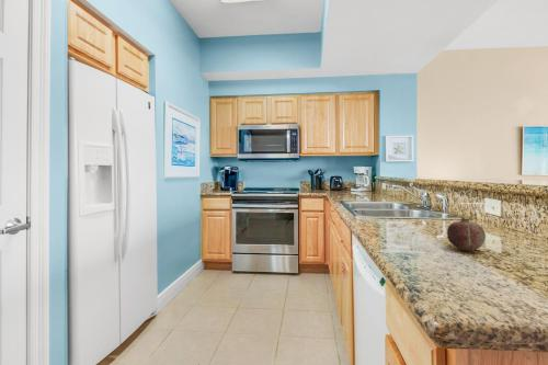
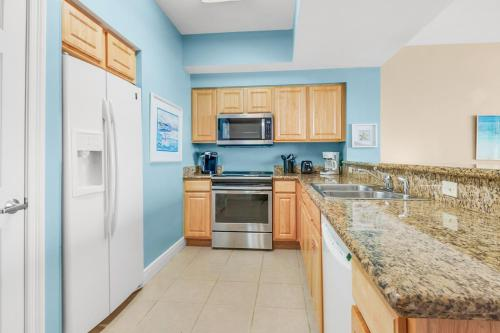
- fruit (465, 232)
